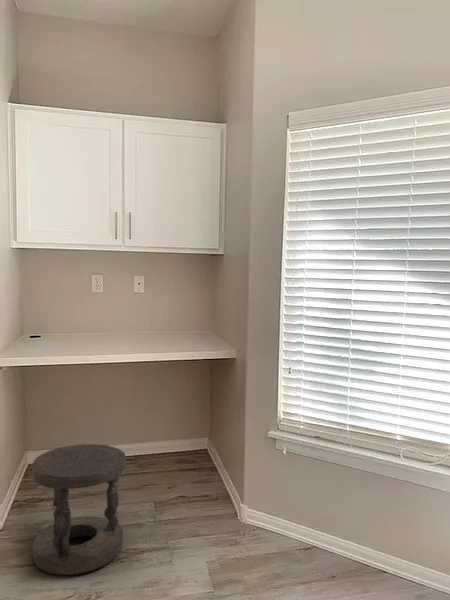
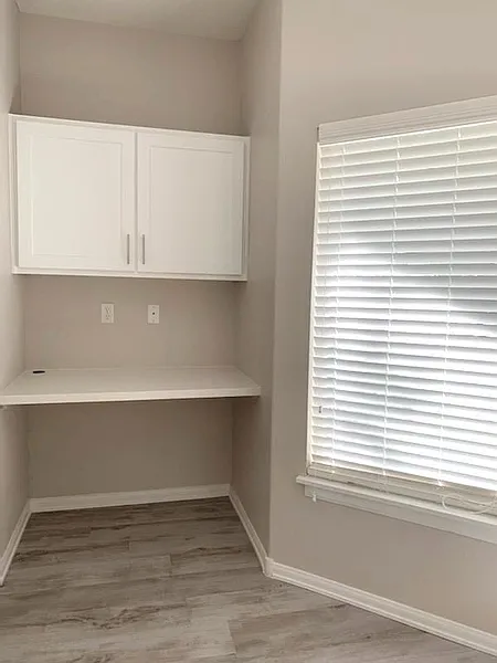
- stool (68, 503)
